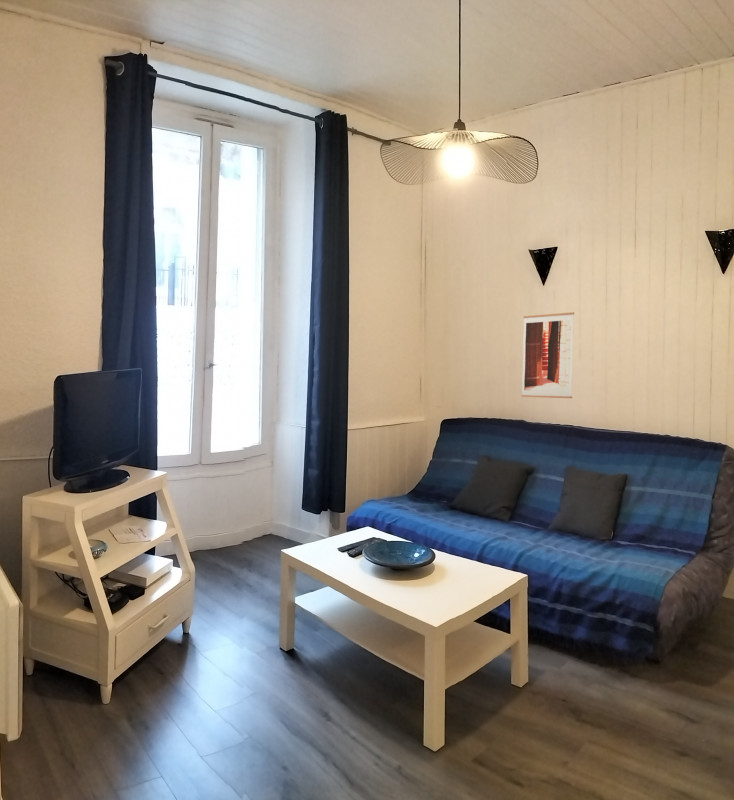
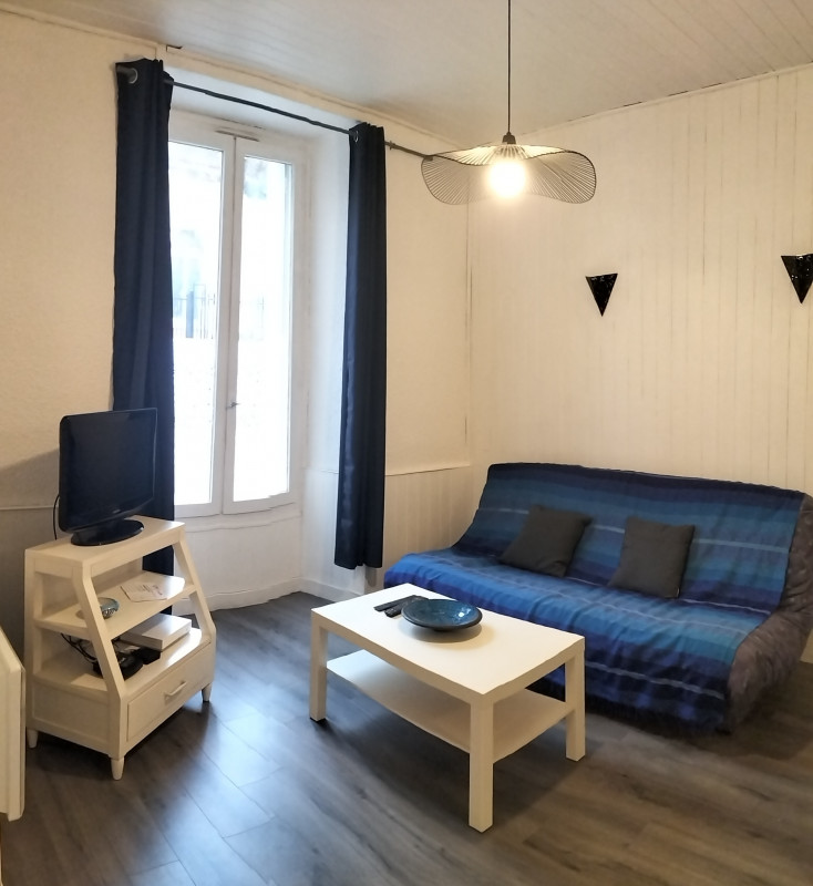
- wall art (547, 356)
